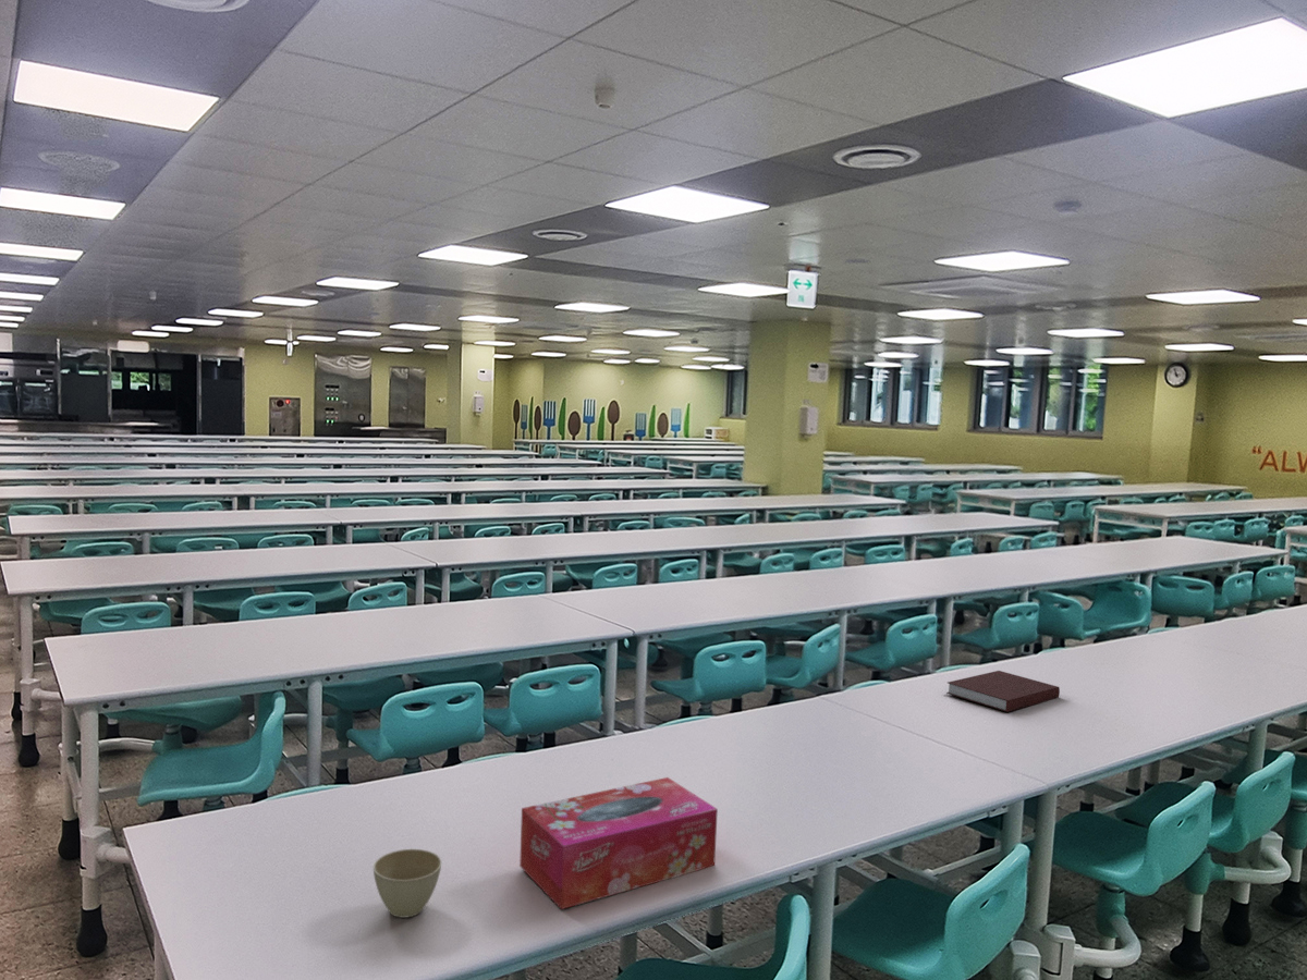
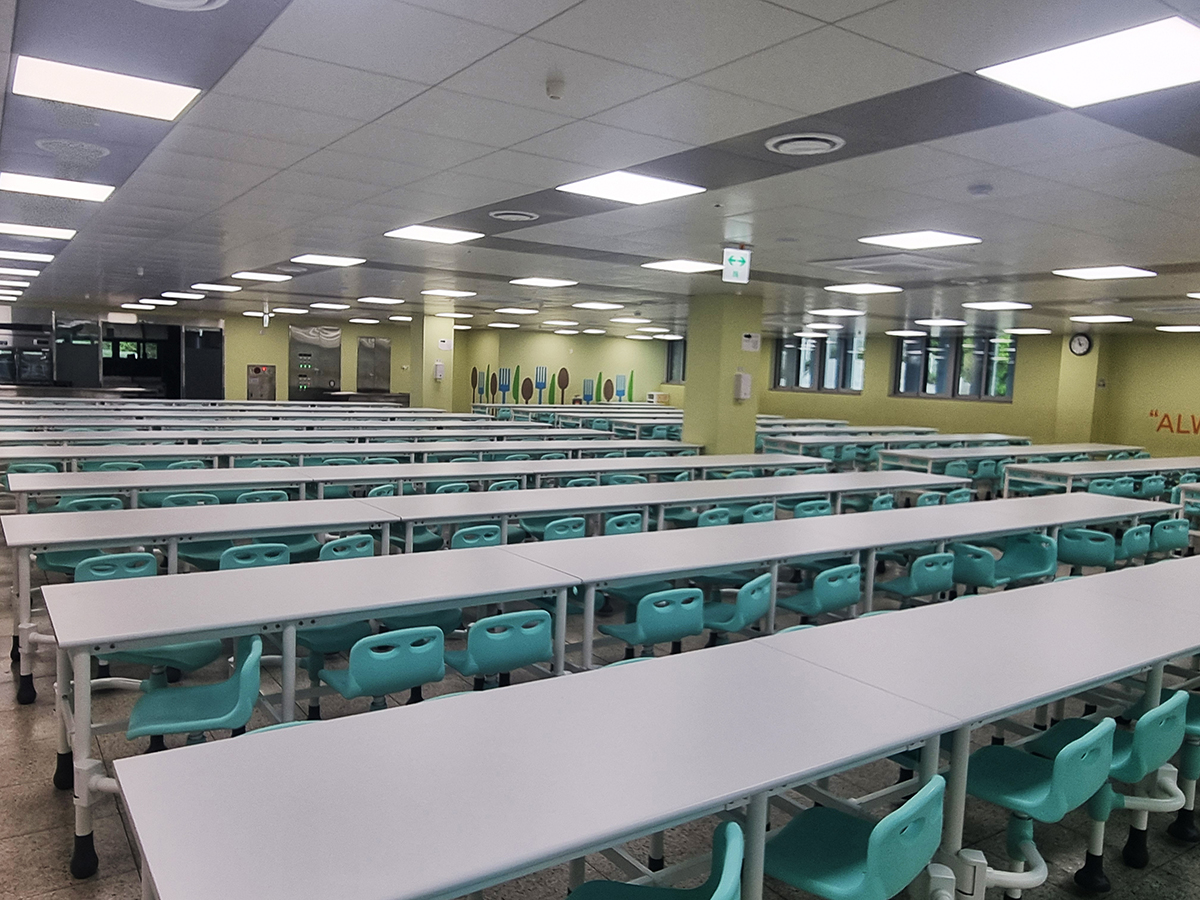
- flower pot (406, 885)
- notebook (1002, 689)
- tissue box (619, 837)
